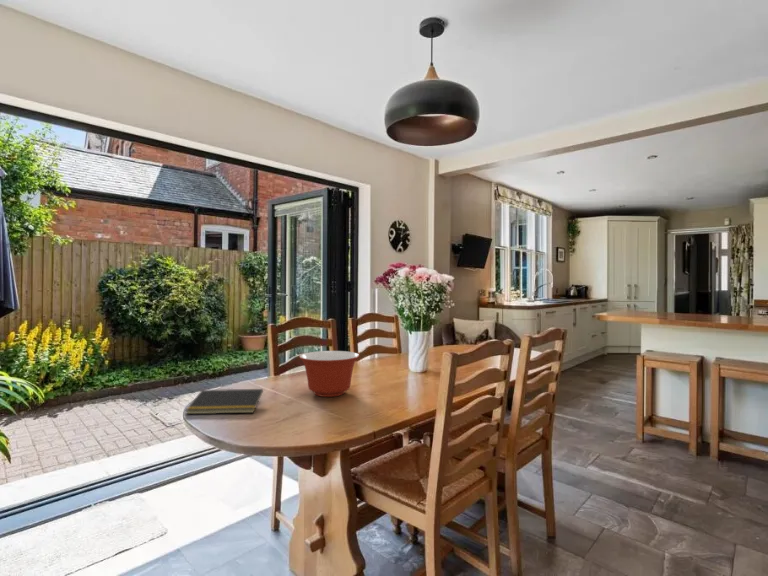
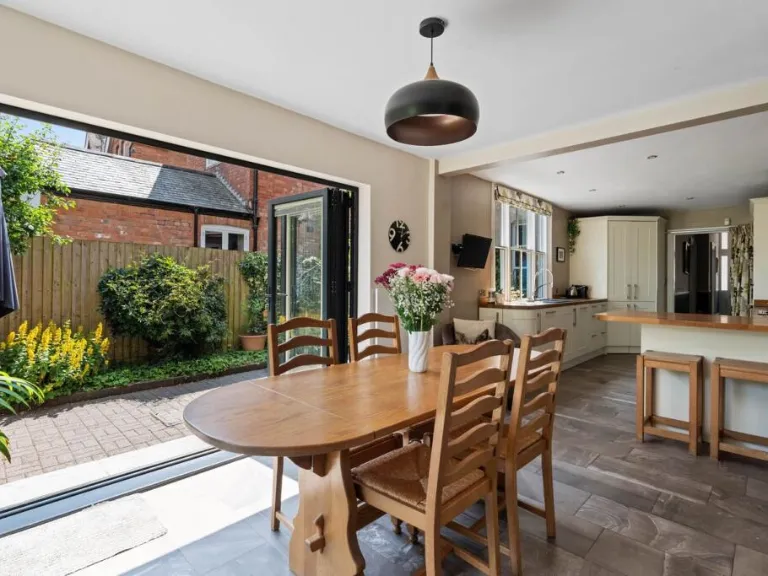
- mixing bowl (329, 374)
- notepad (226, 400)
